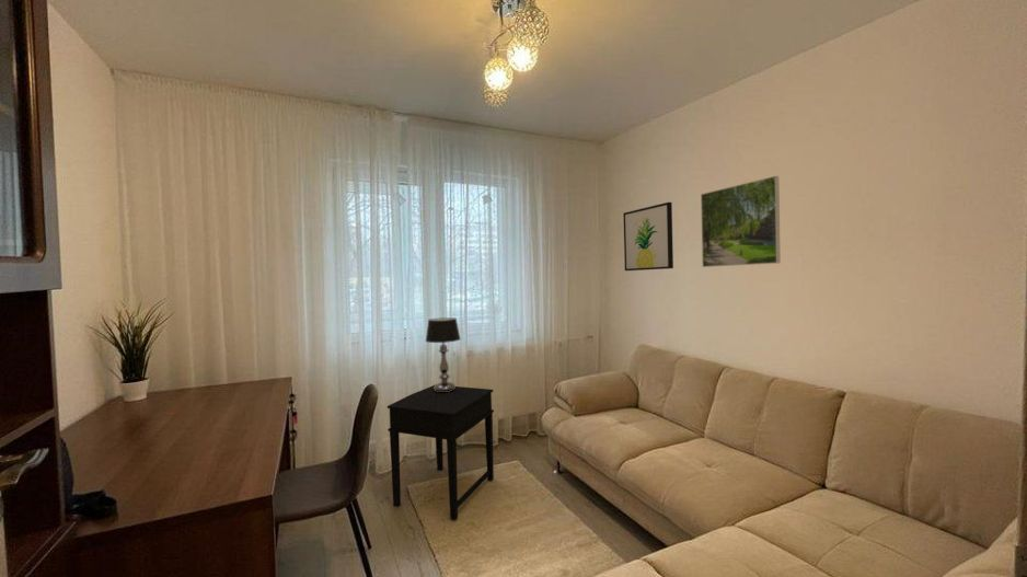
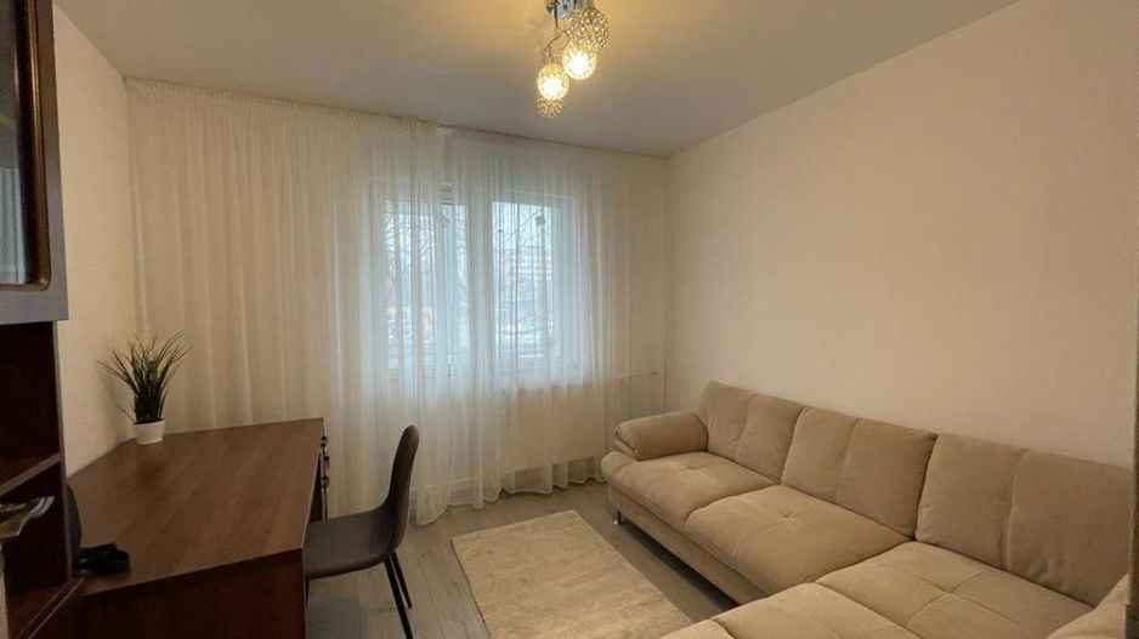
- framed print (737, 226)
- table lamp (443, 354)
- side table (441, 443)
- wall art (646, 239)
